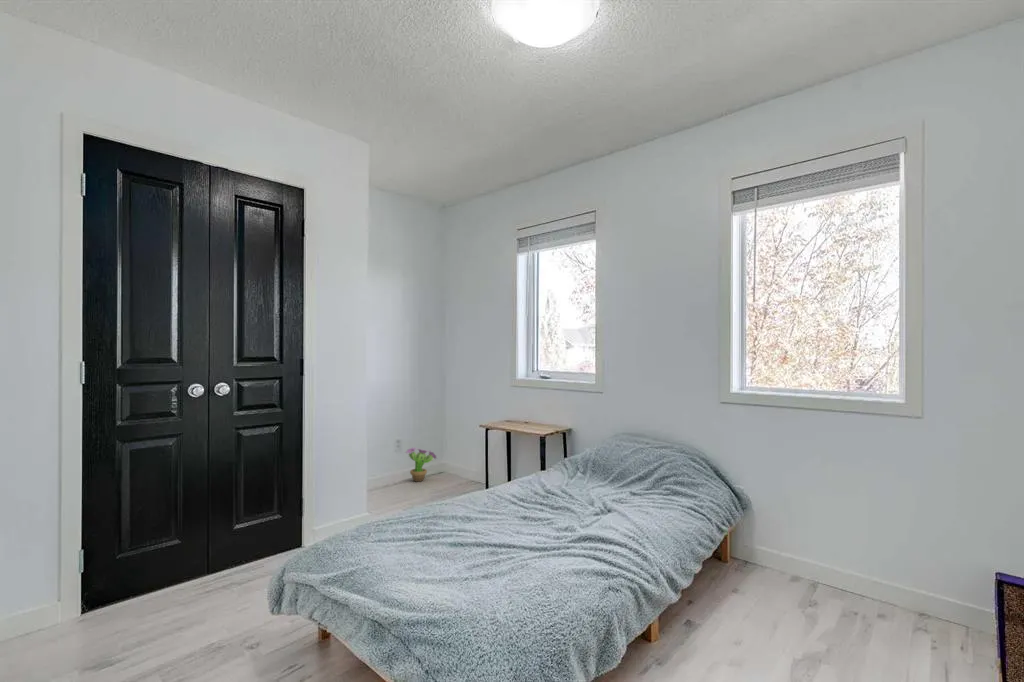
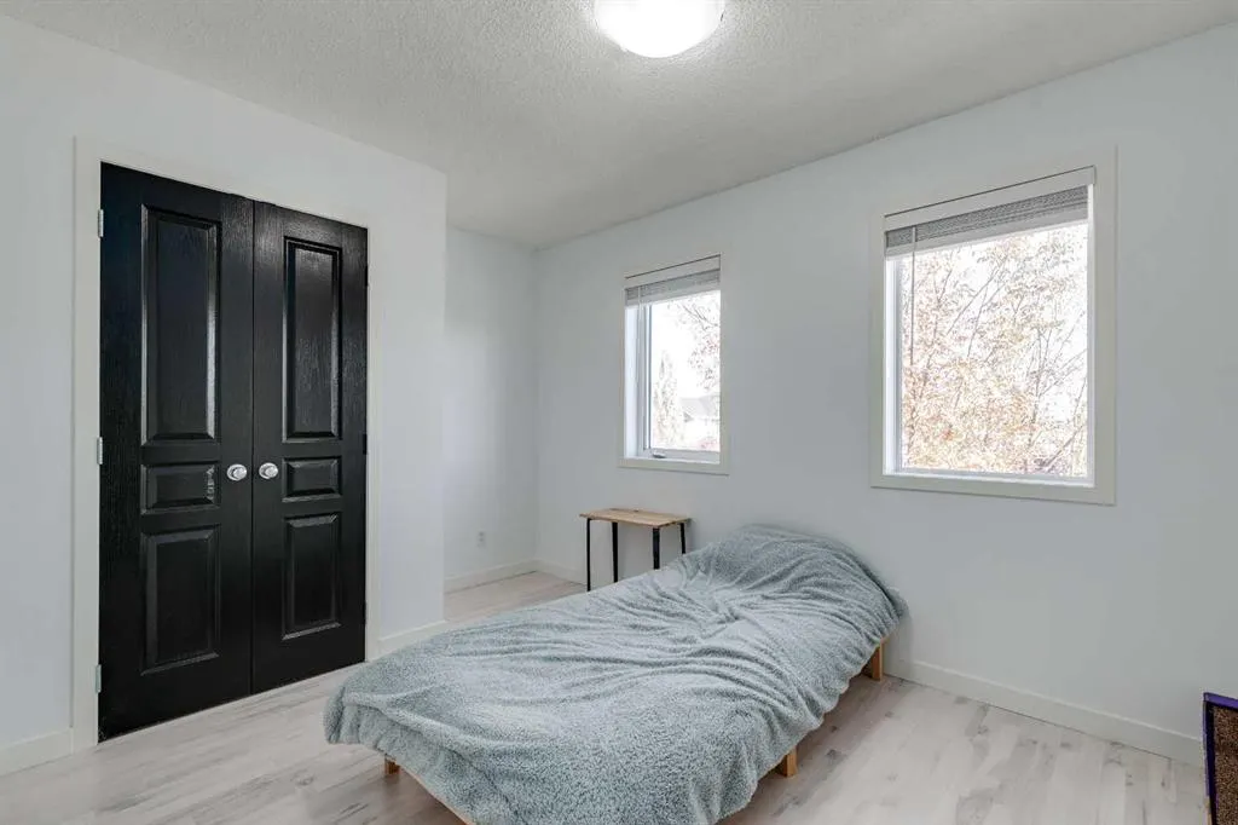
- decorative plant (421, 463)
